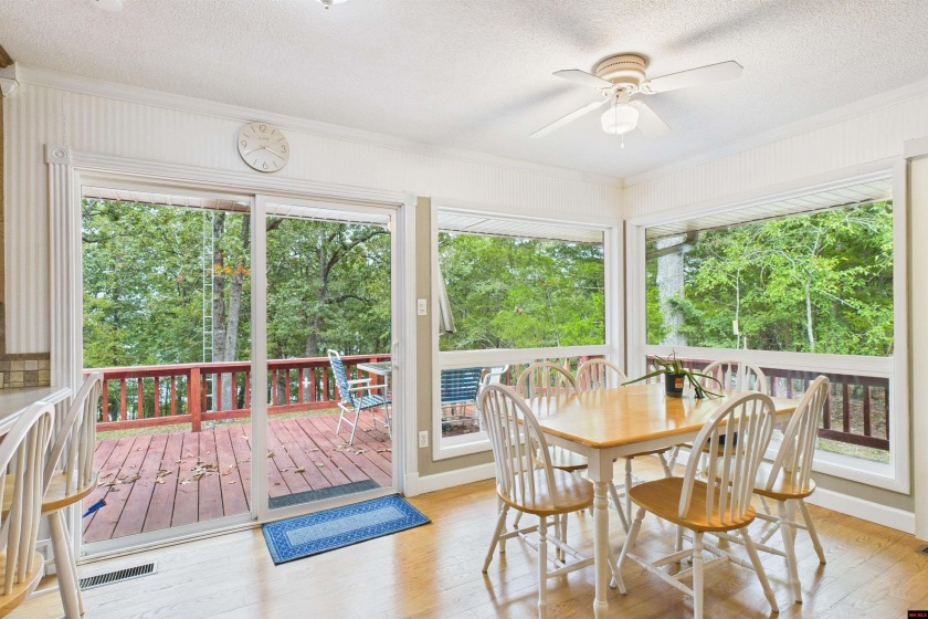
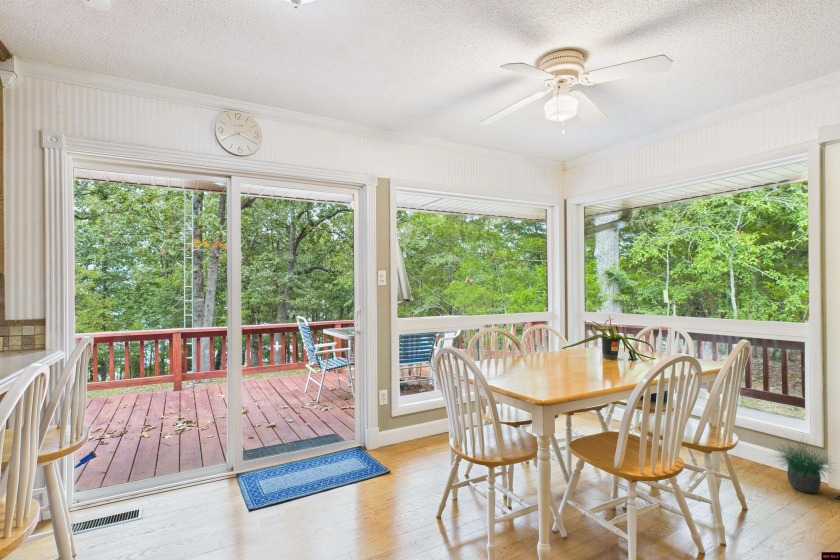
+ potted plant (803, 460)
